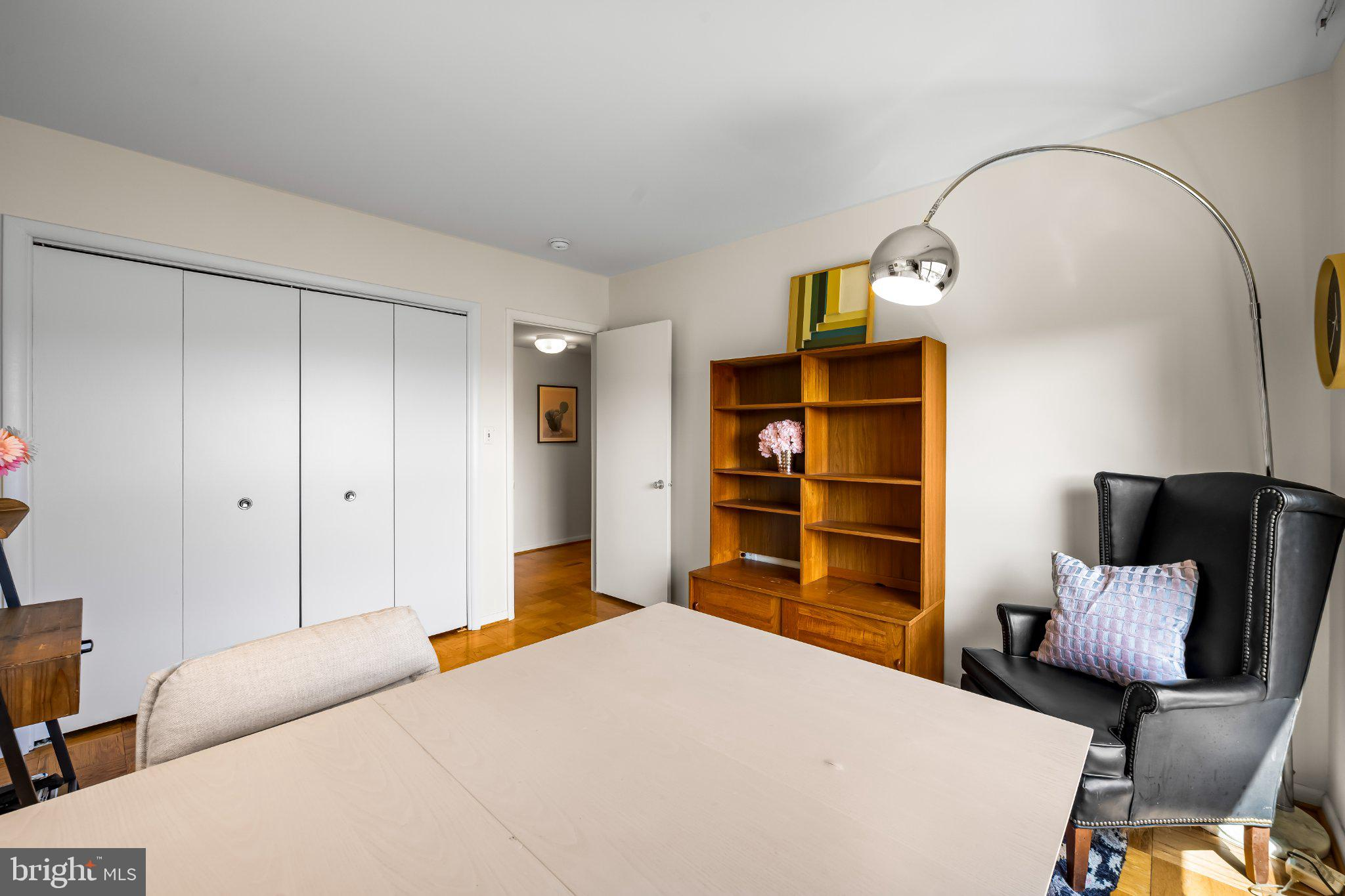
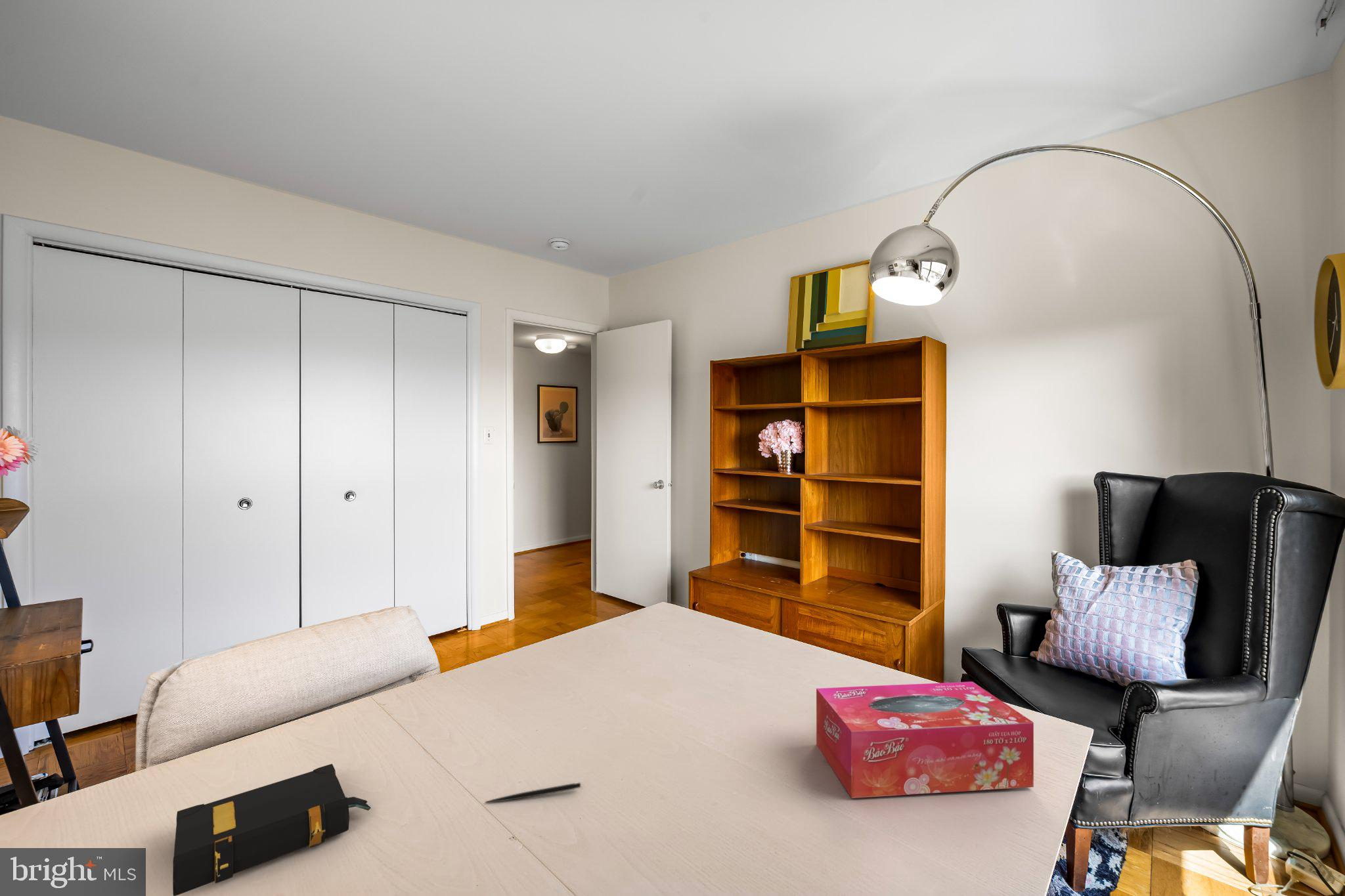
+ book (278, 815)
+ tissue box (917, 734)
+ pen (533, 792)
